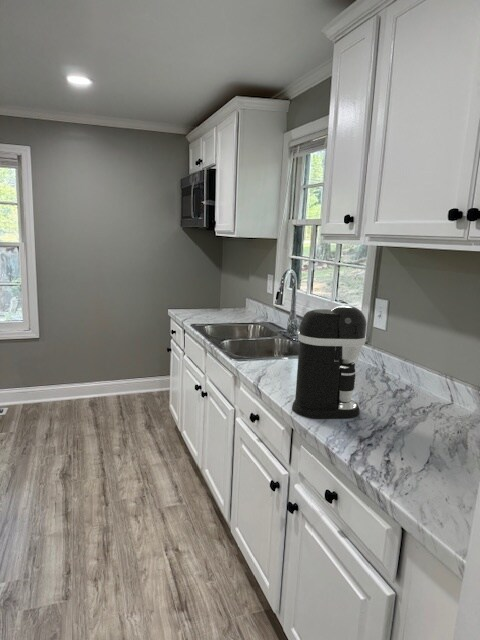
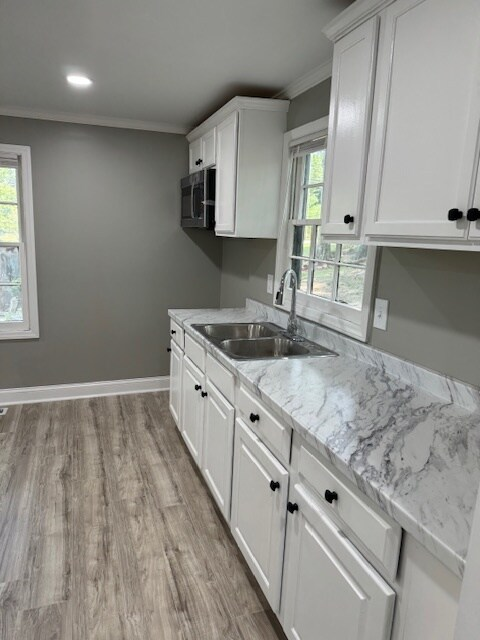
- coffee maker (329, 359)
